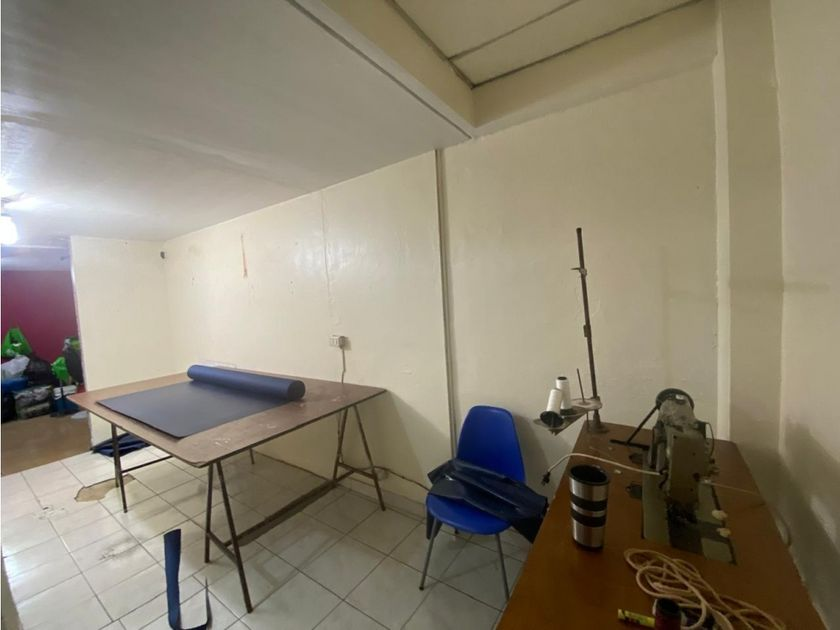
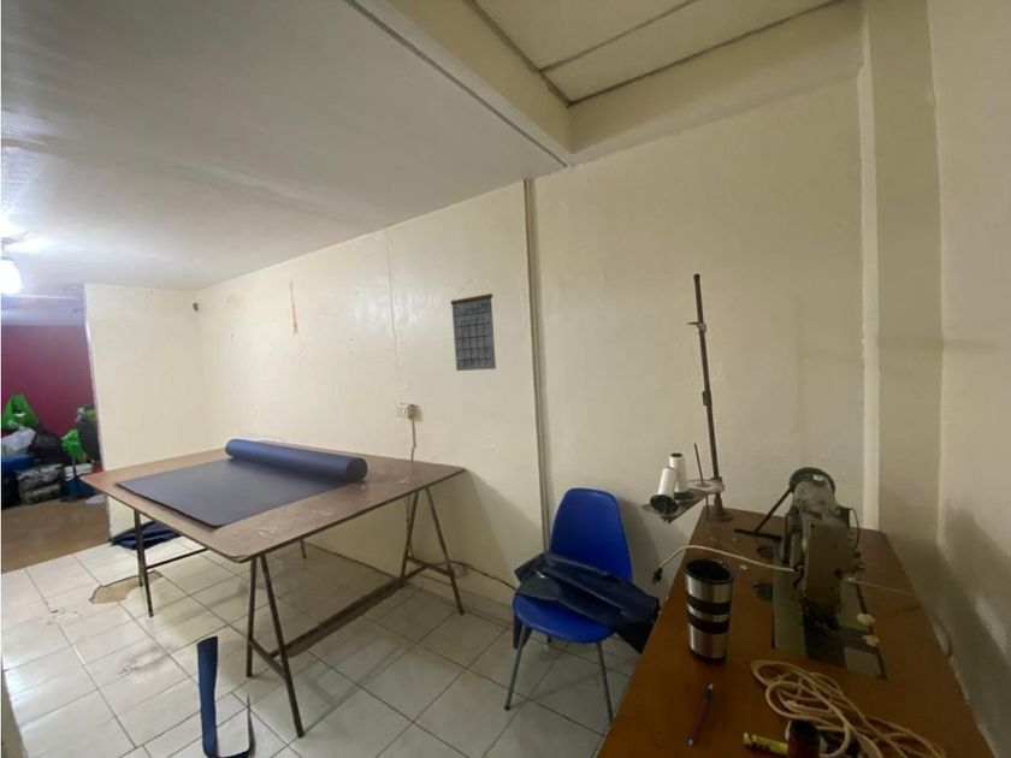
+ calendar (472, 325)
+ pen (702, 711)
